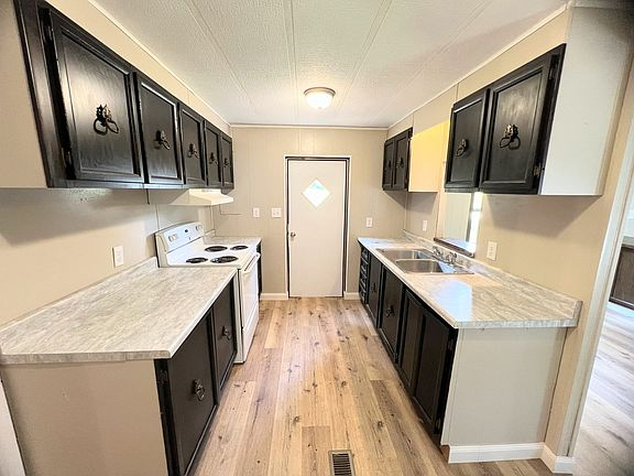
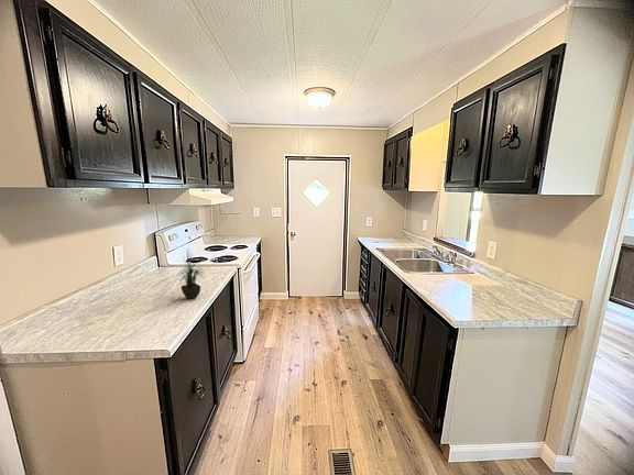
+ potted plant (190, 269)
